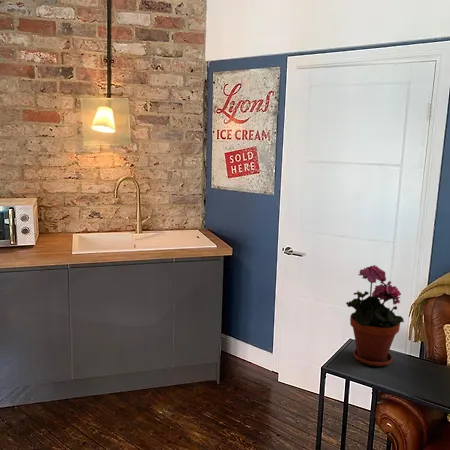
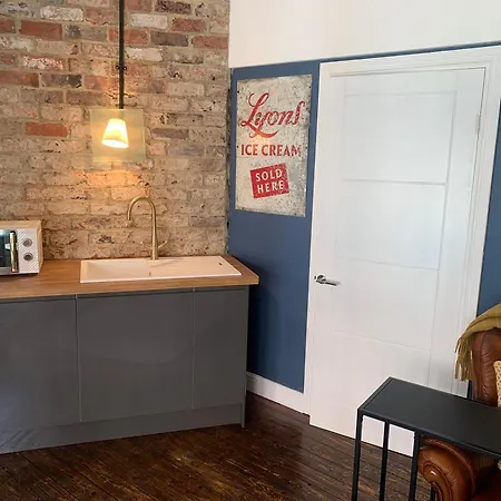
- potted plant (375, 313)
